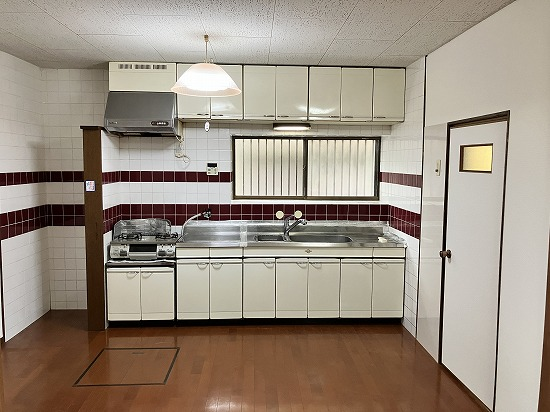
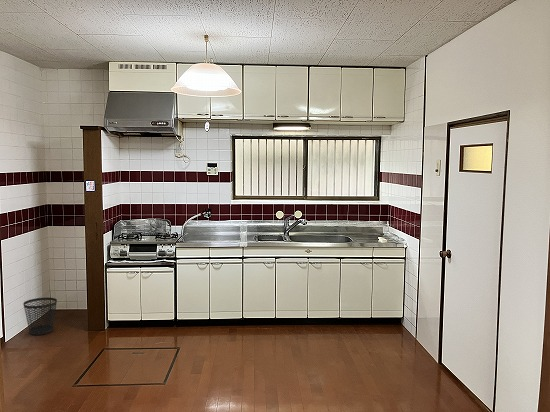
+ wastebasket (40, 317)
